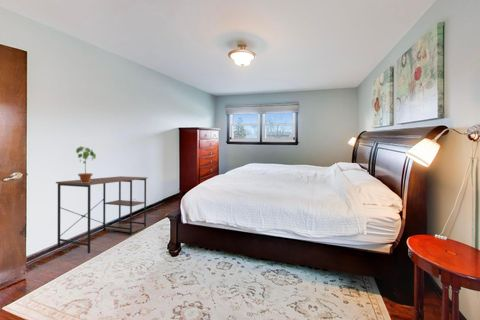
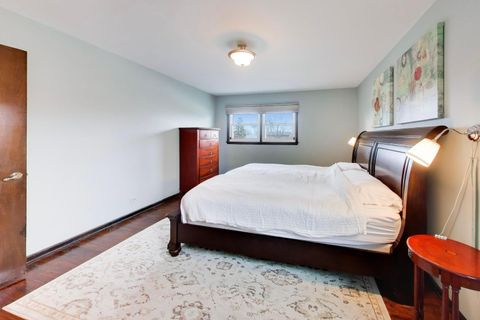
- potted plant (85, 164)
- desk (104, 208)
